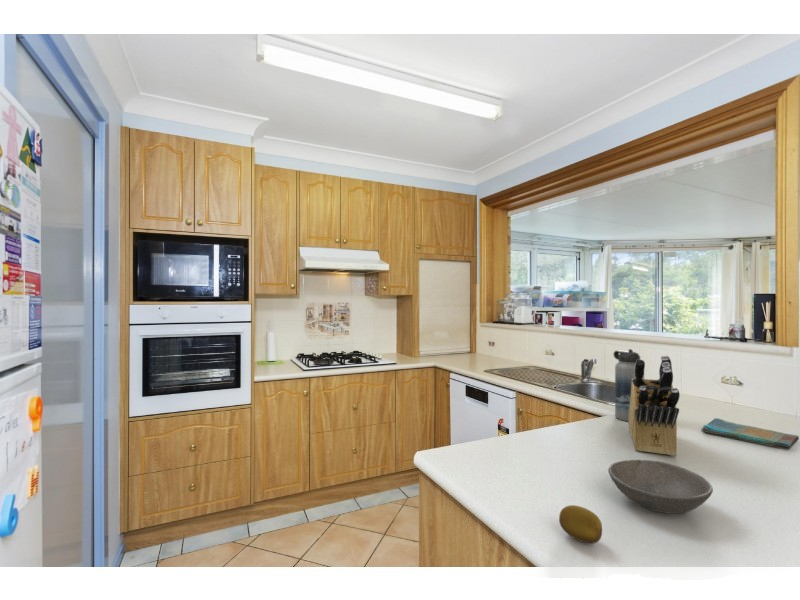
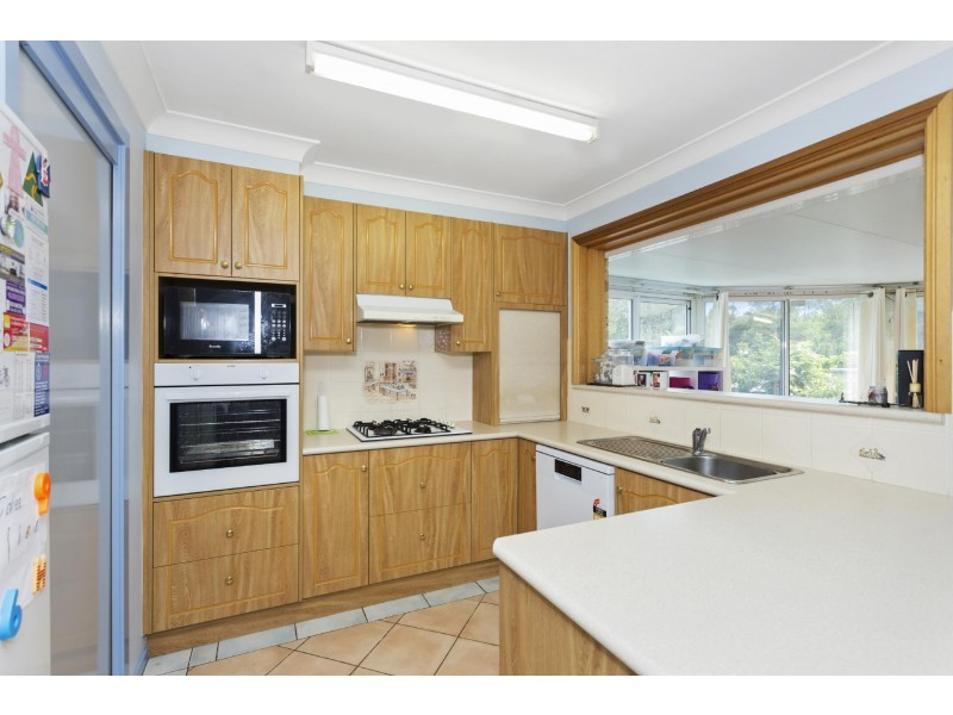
- dish towel (748, 432)
- soup bowl (657, 489)
- knife block (651, 398)
- water bottle (628, 383)
- fruit (580, 523)
